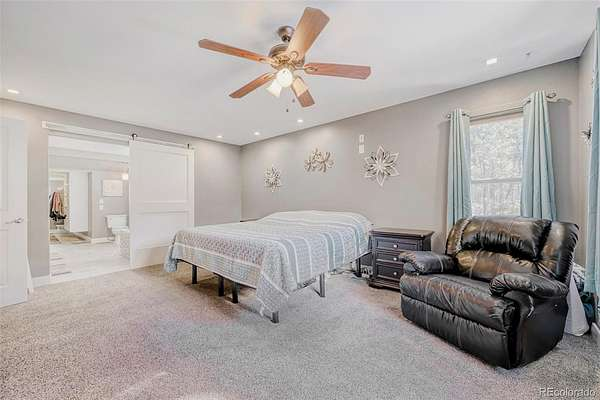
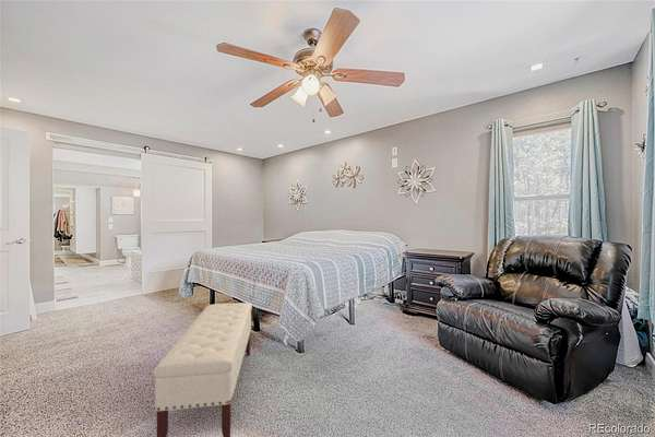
+ bench (215, 356)
